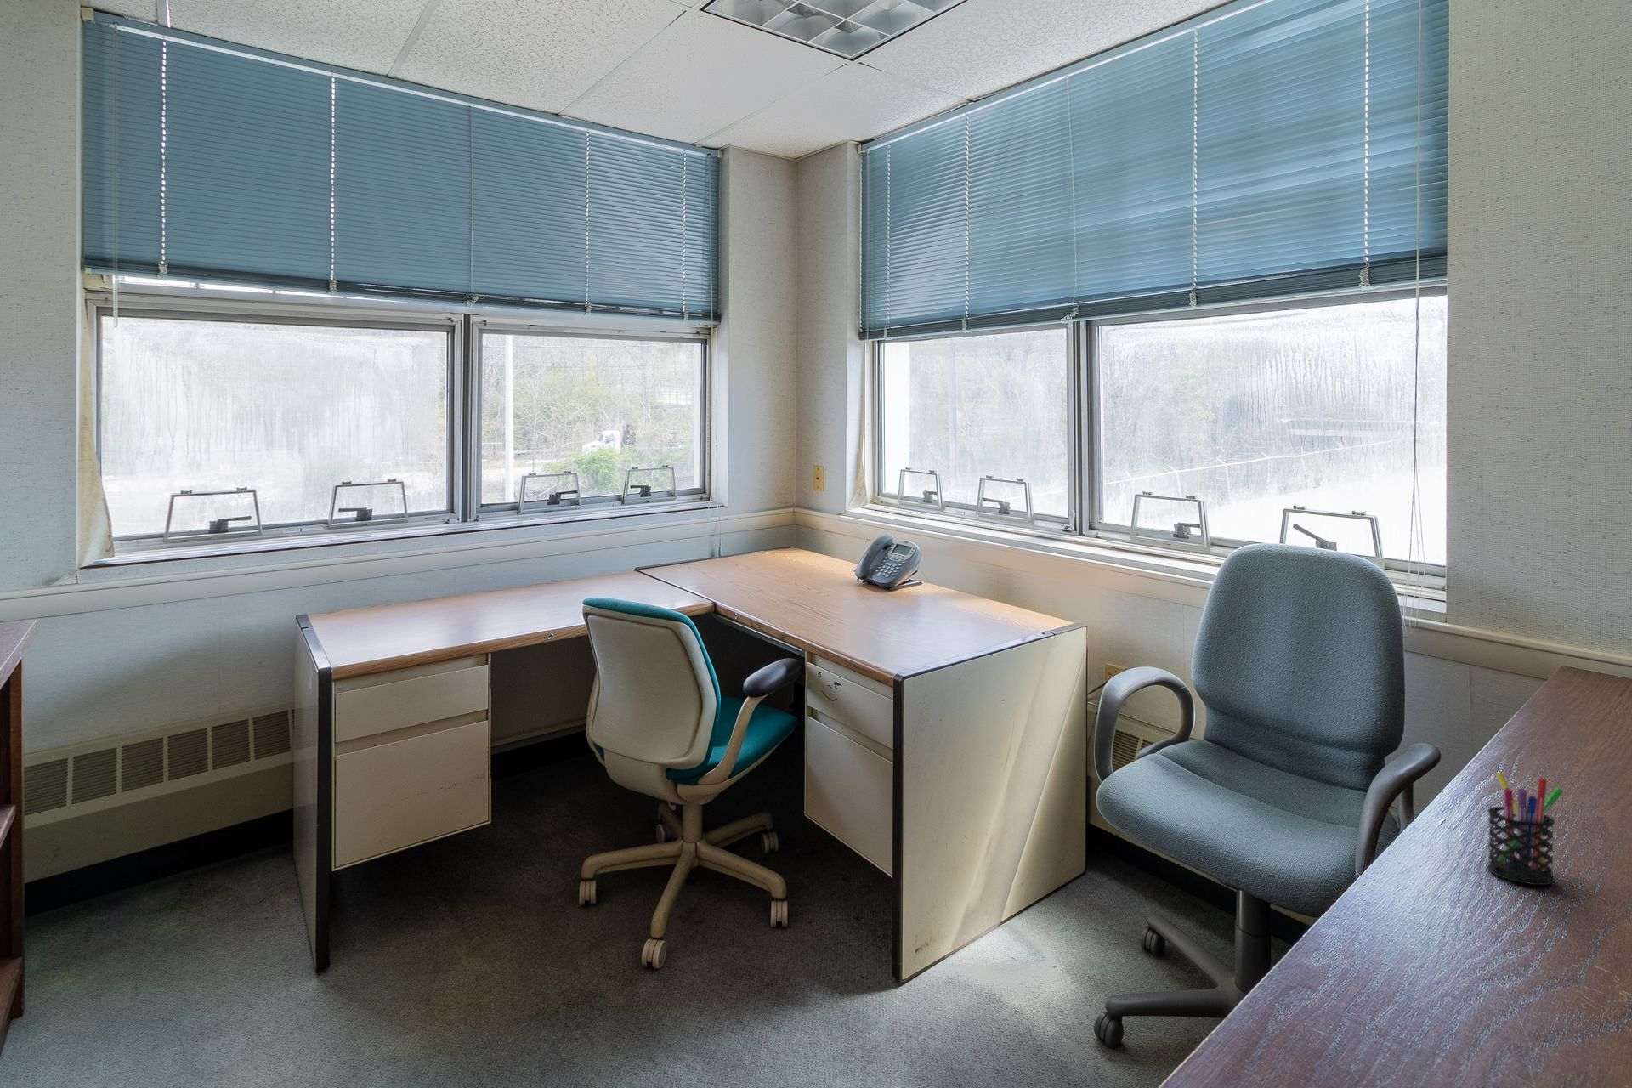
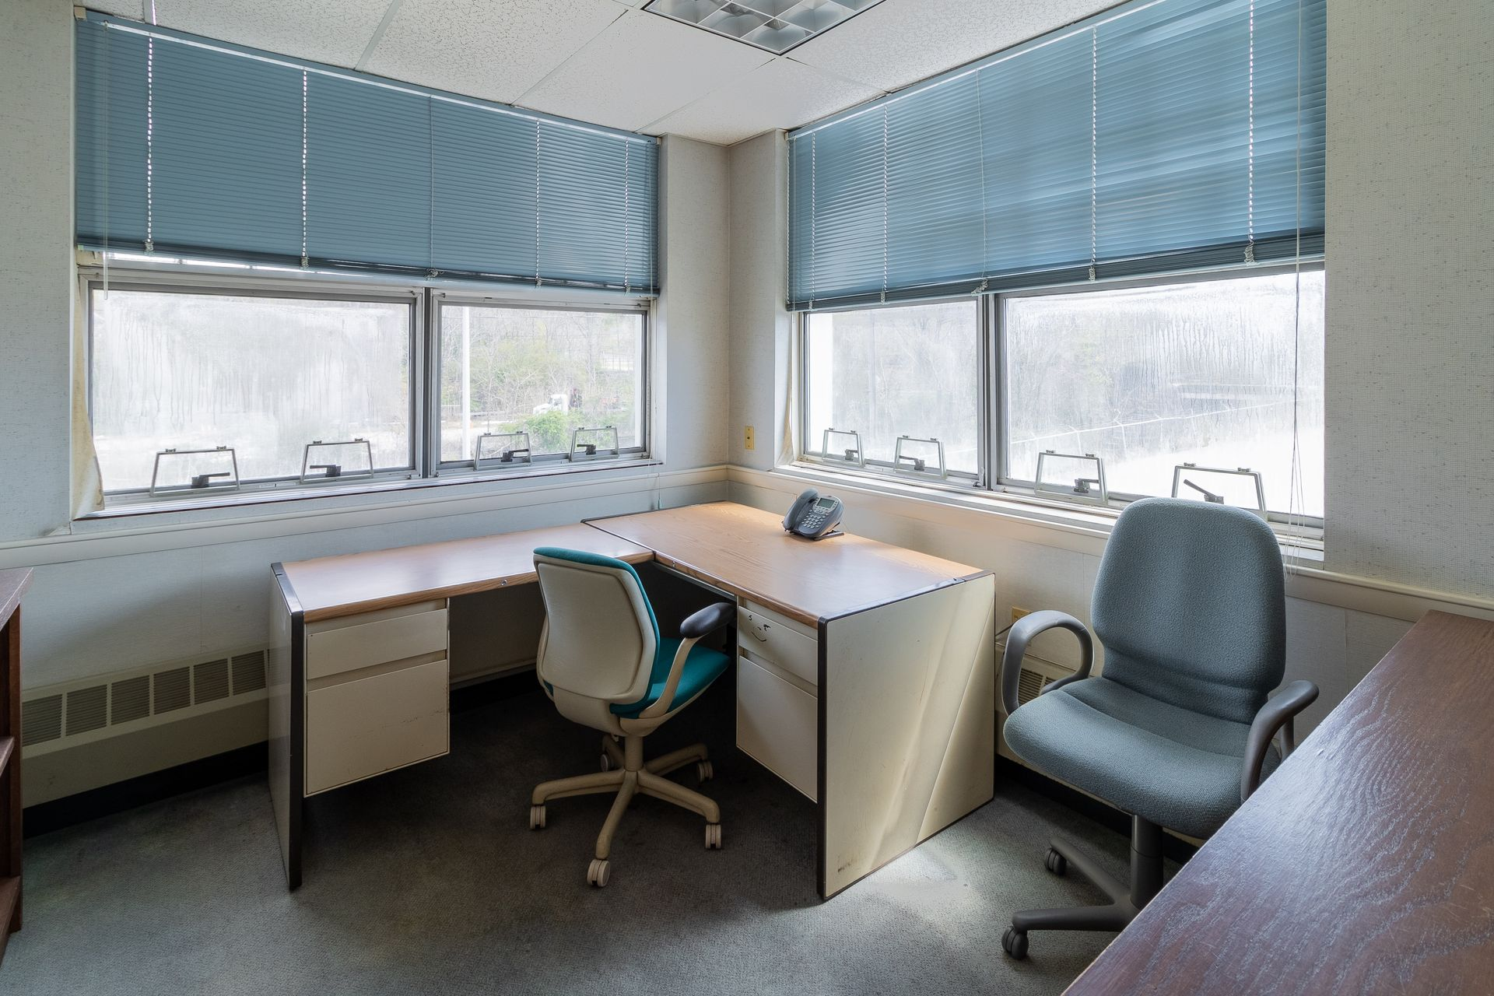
- pen holder (1529, 823)
